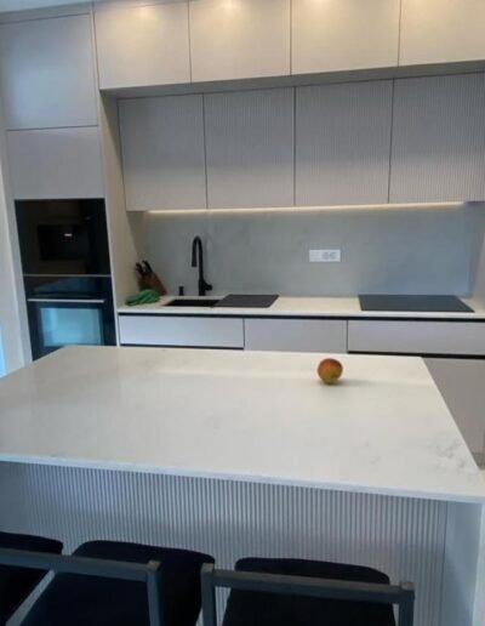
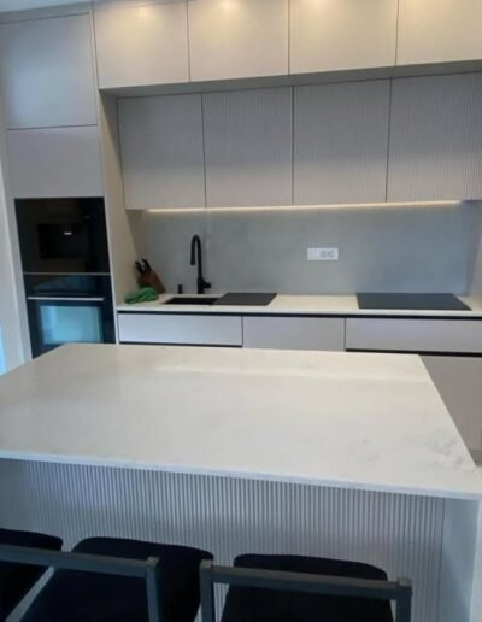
- fruit (329, 370)
